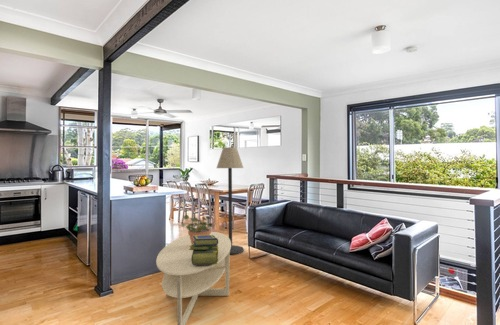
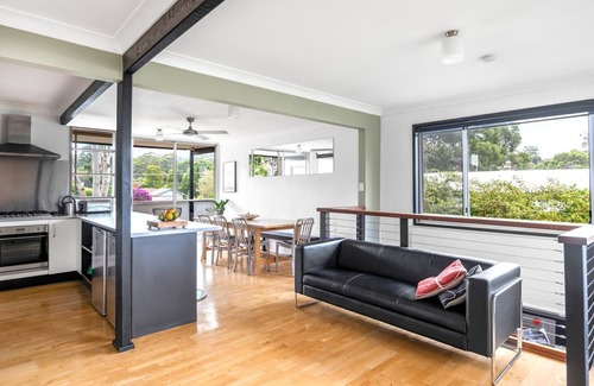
- floor lamp (230, 199)
- coffee table (197, 271)
- stack of books (204, 248)
- potted plant (196, 230)
